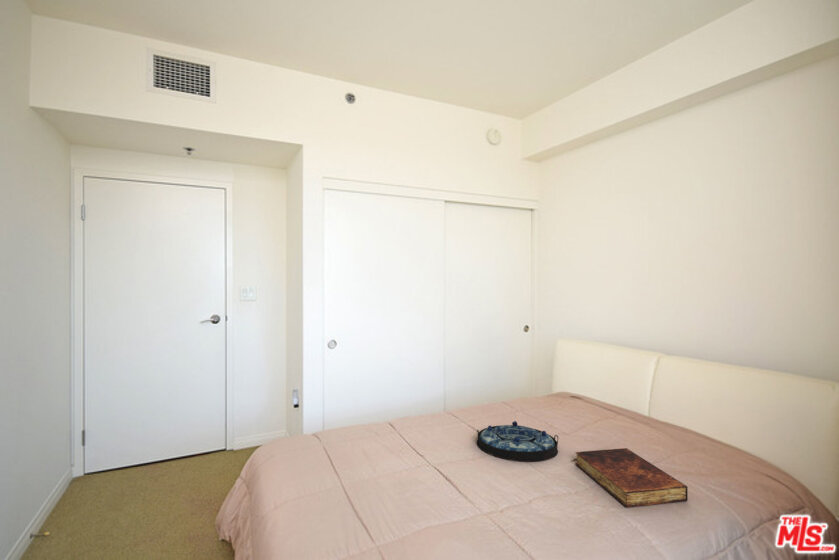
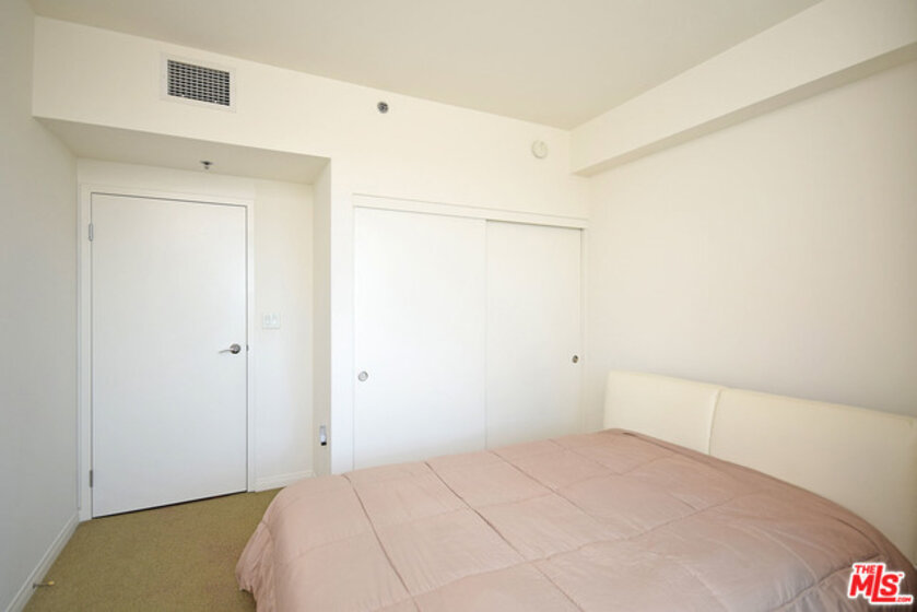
- serving tray (516, 437)
- book (626, 474)
